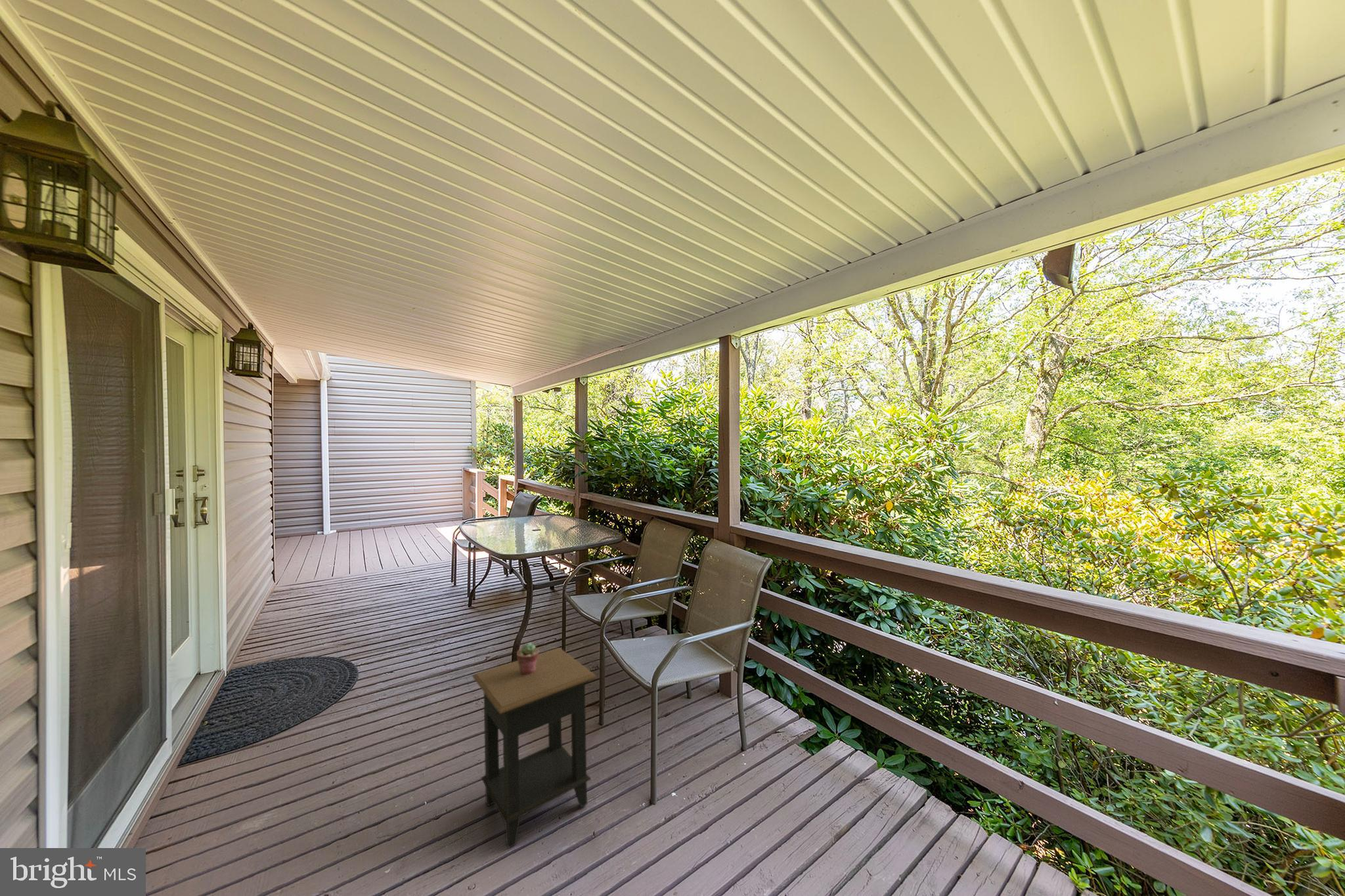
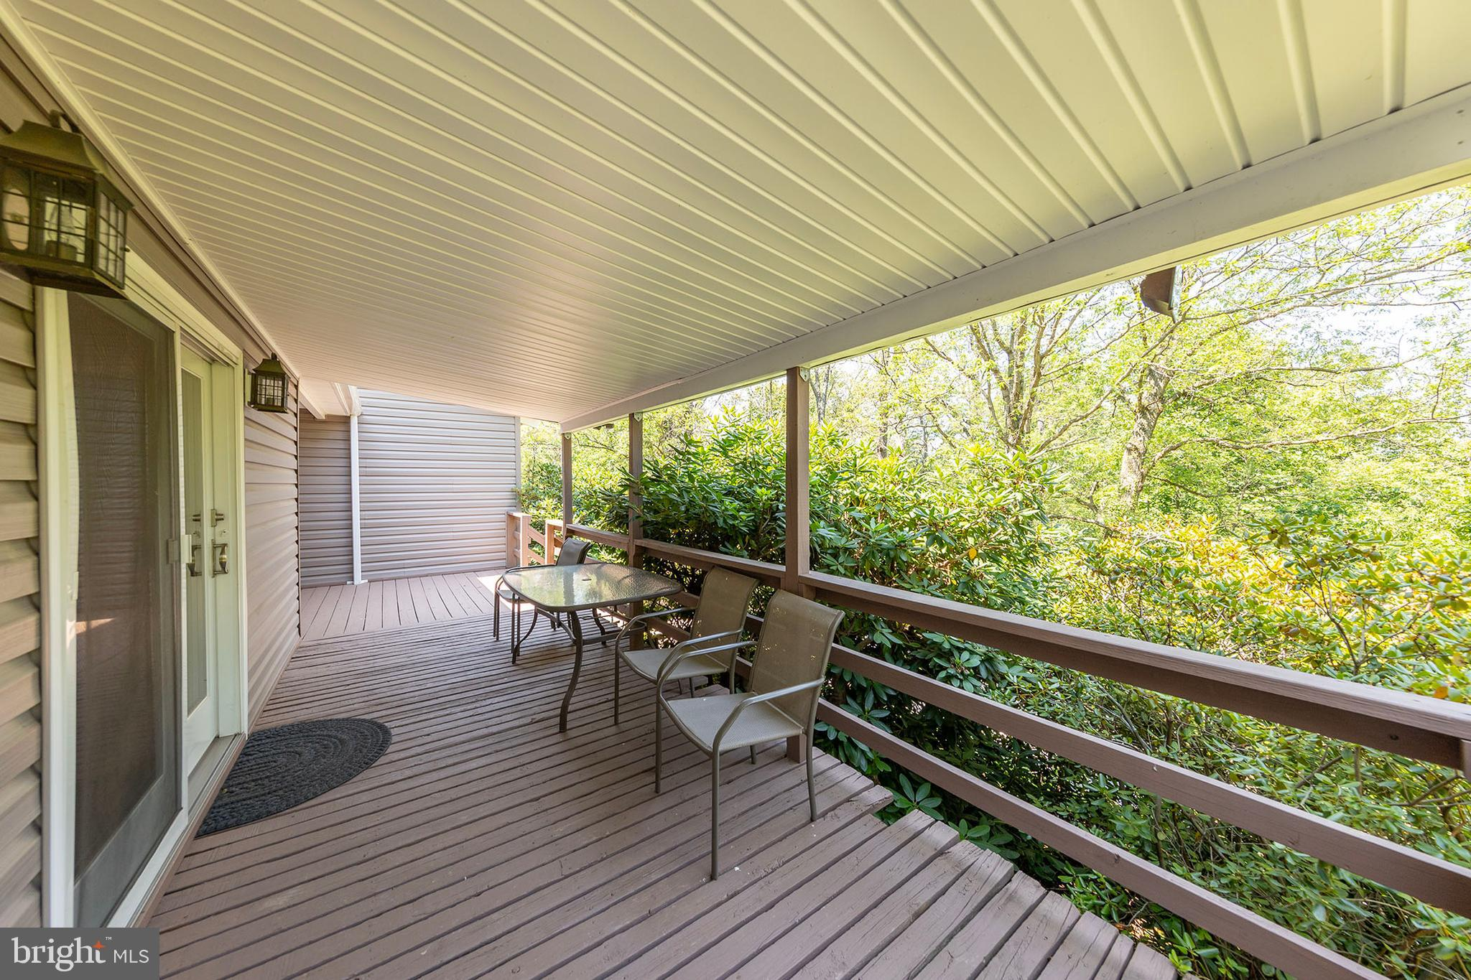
- side table (531, 730)
- potted succulent (527, 656)
